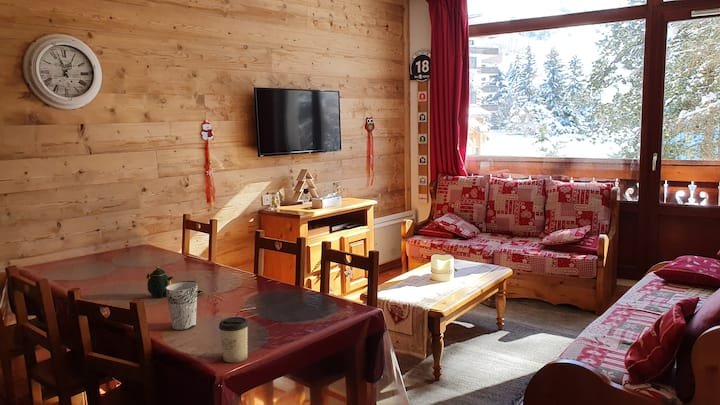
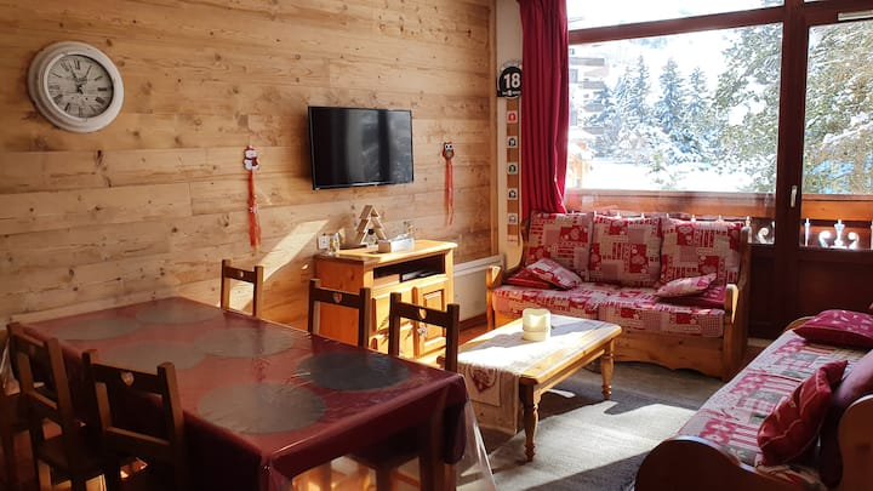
- cup (183, 306)
- cup (234, 339)
- teapot (181, 281)
